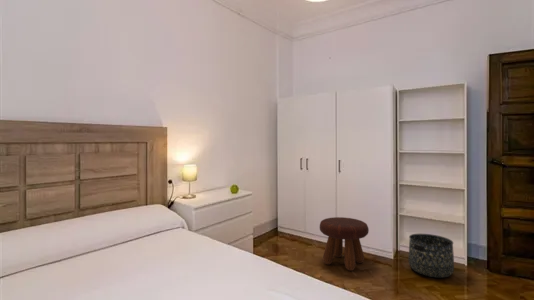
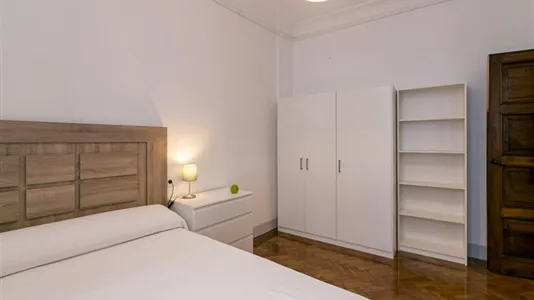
- basket (430, 255)
- footstool (342, 242)
